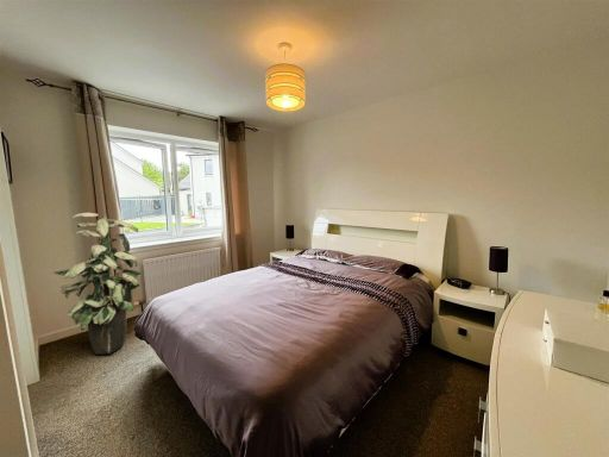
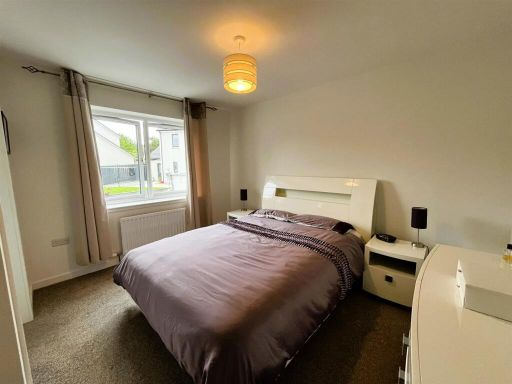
- indoor plant (102, 281)
